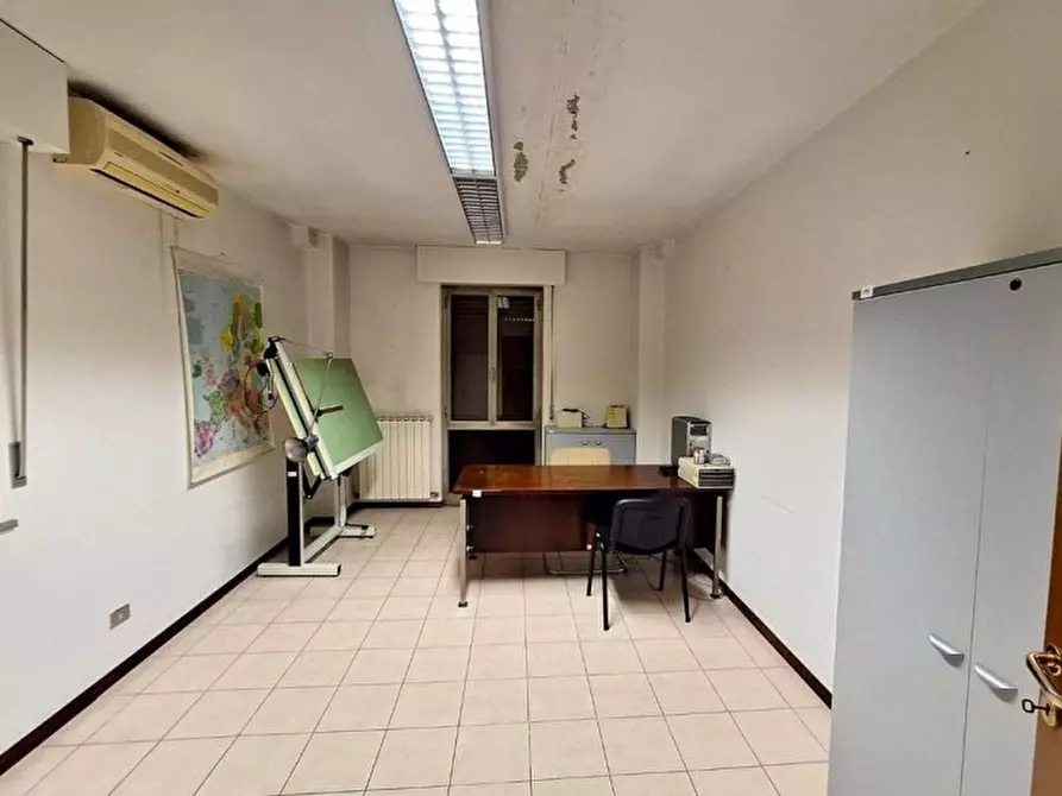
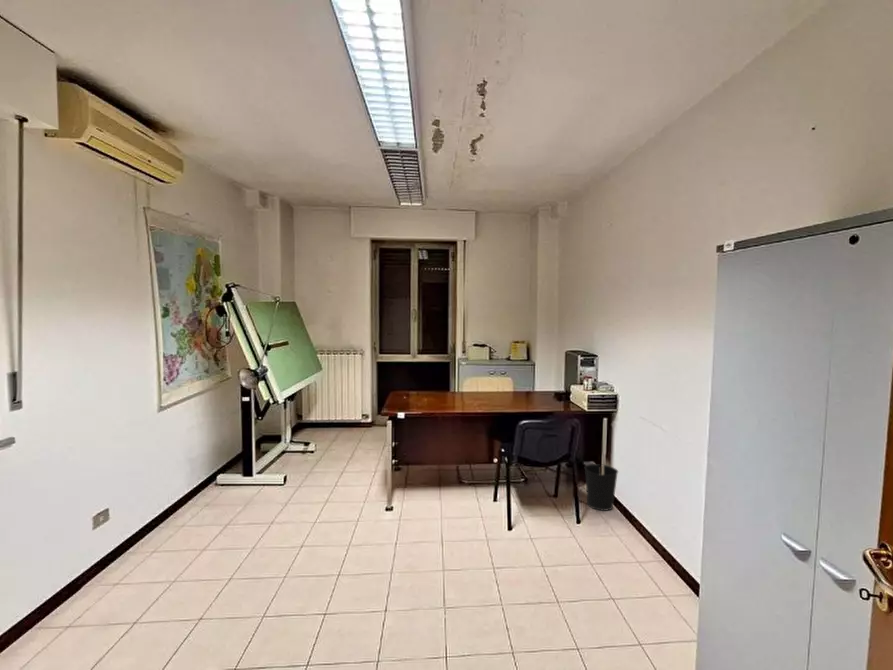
+ wastebasket (600, 487)
